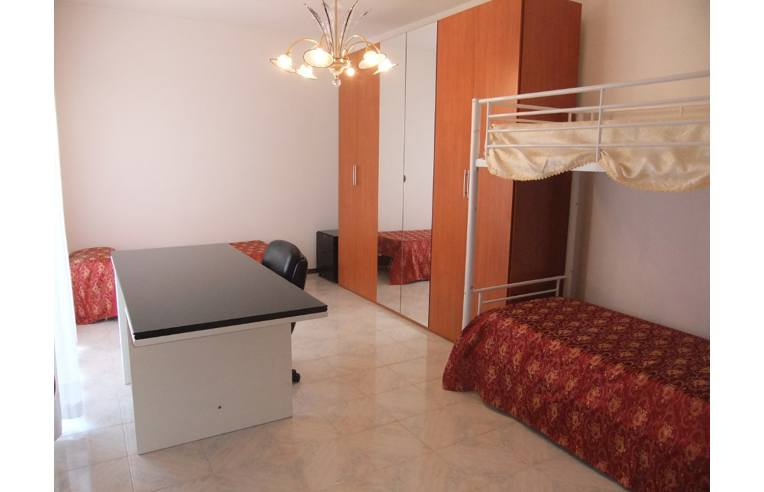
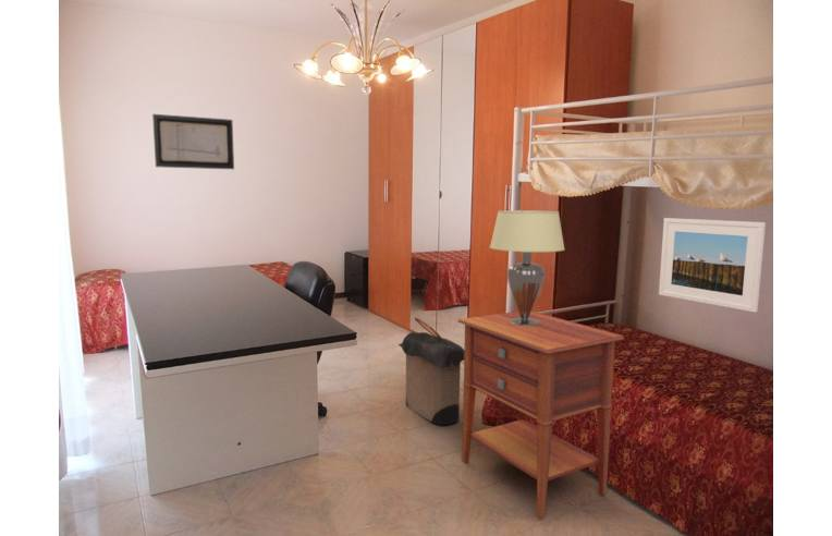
+ laundry hamper (435, 365)
+ nightstand (533, 403)
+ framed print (707, 261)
+ lampshade (526, 267)
+ wall art (195, 143)
